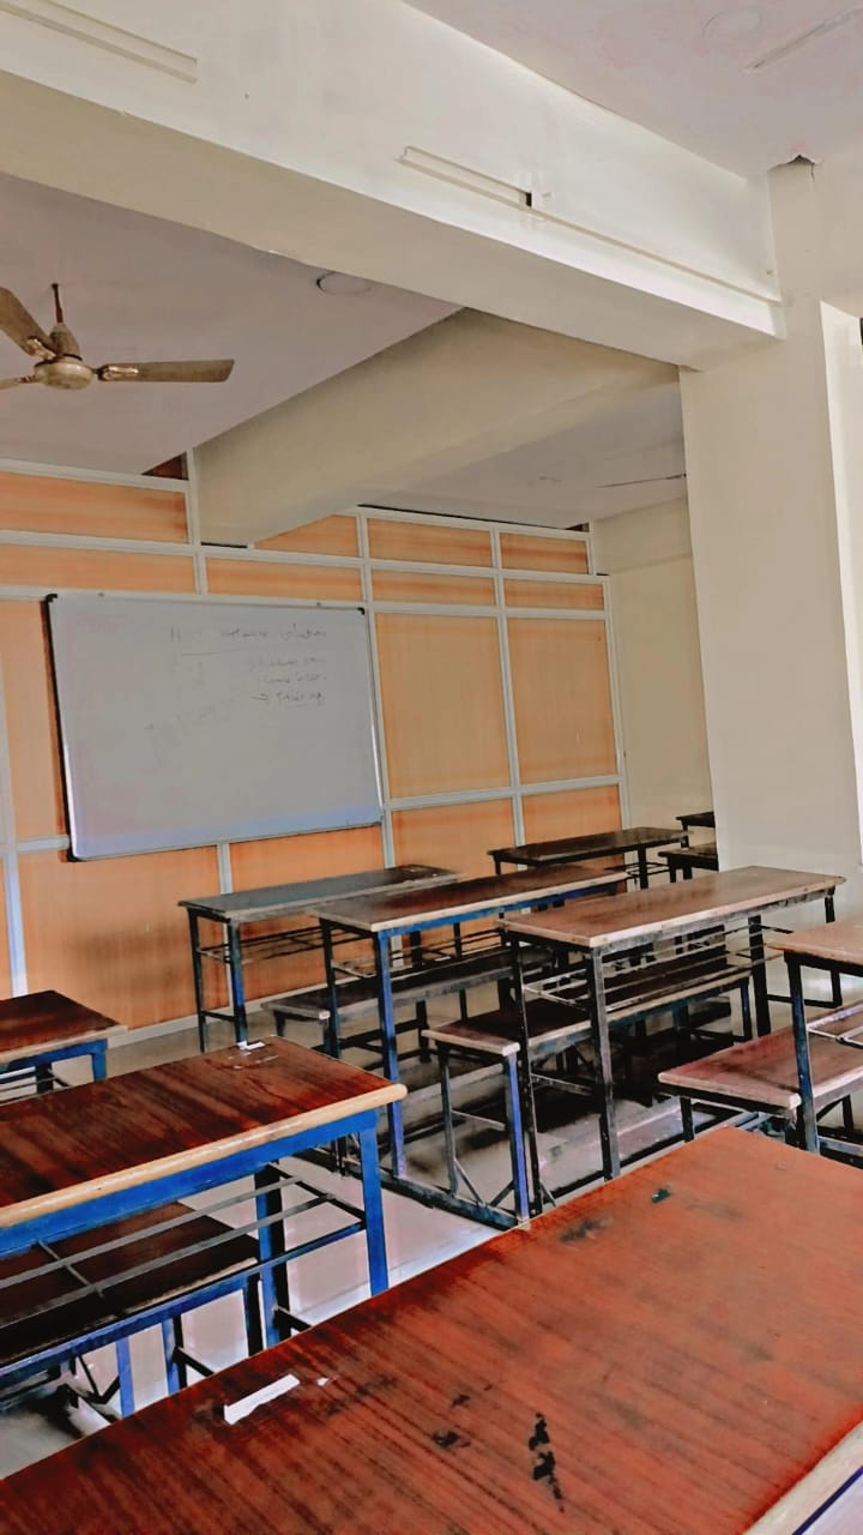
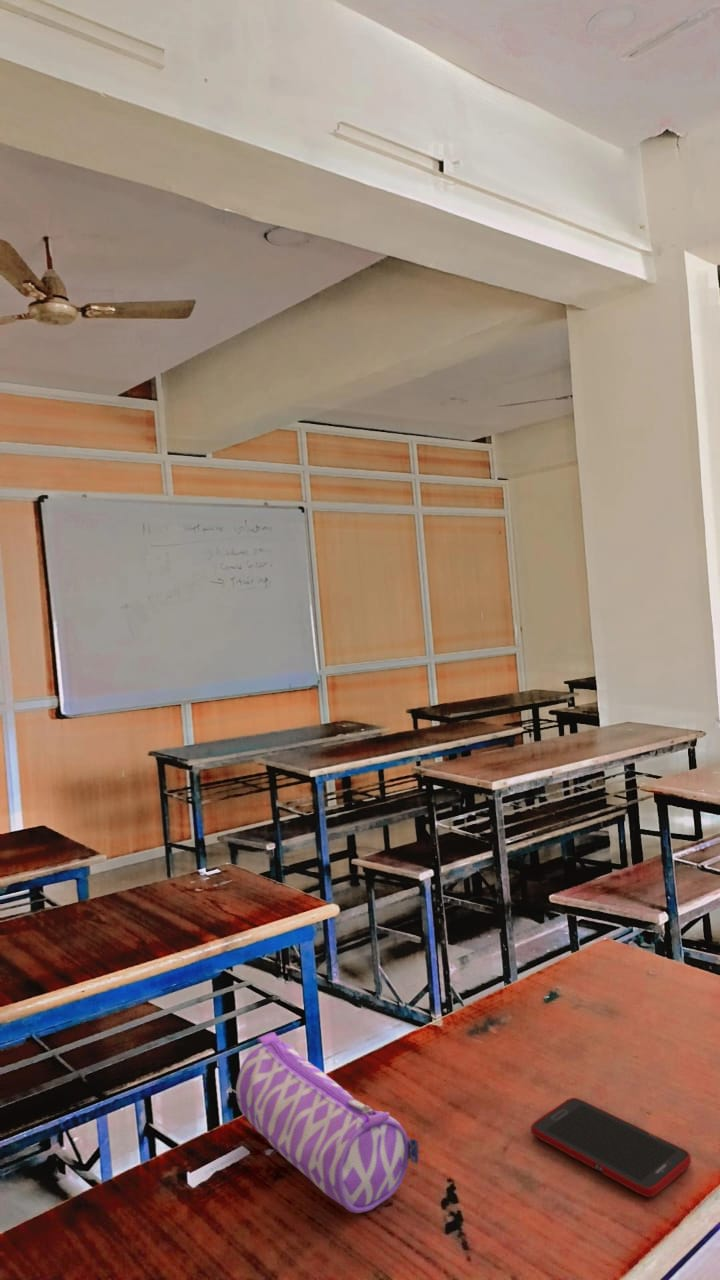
+ cell phone (608, 1143)
+ pencil case (316, 1117)
